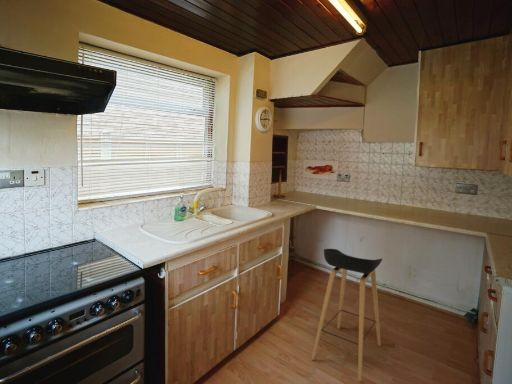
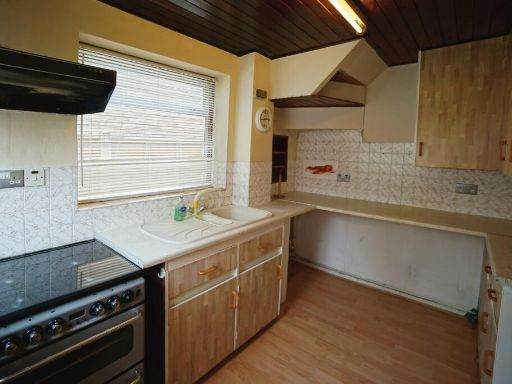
- stool (343, 298)
